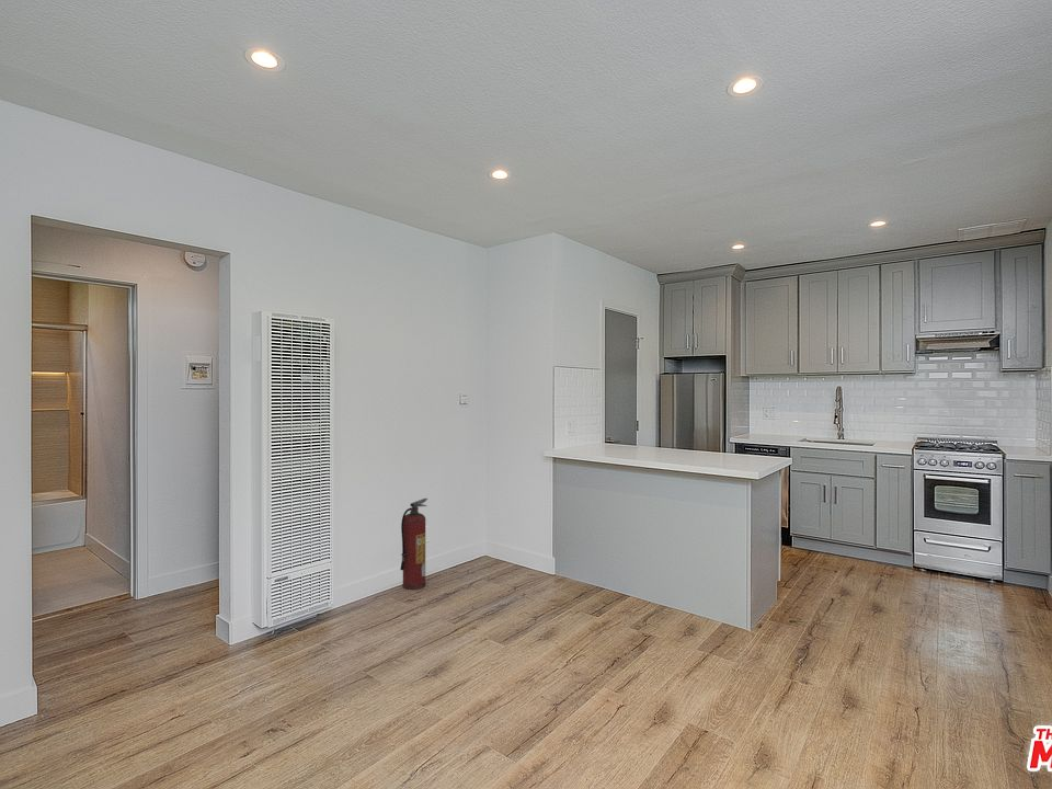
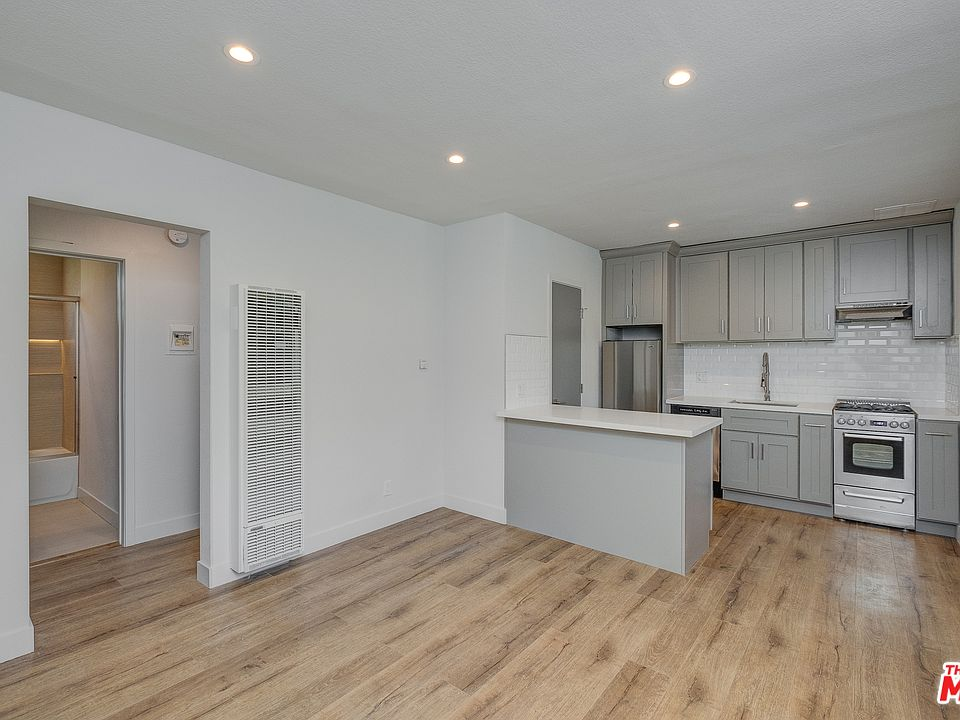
- fire extinguisher (413, 542)
